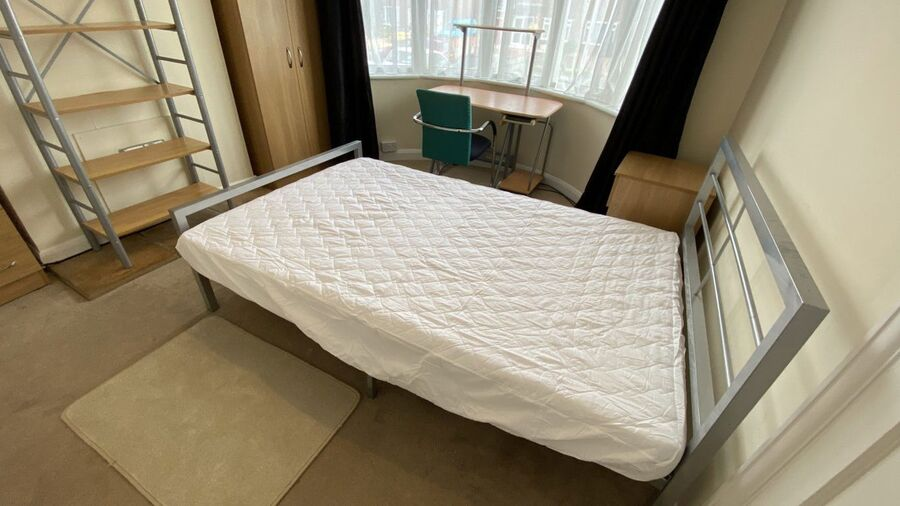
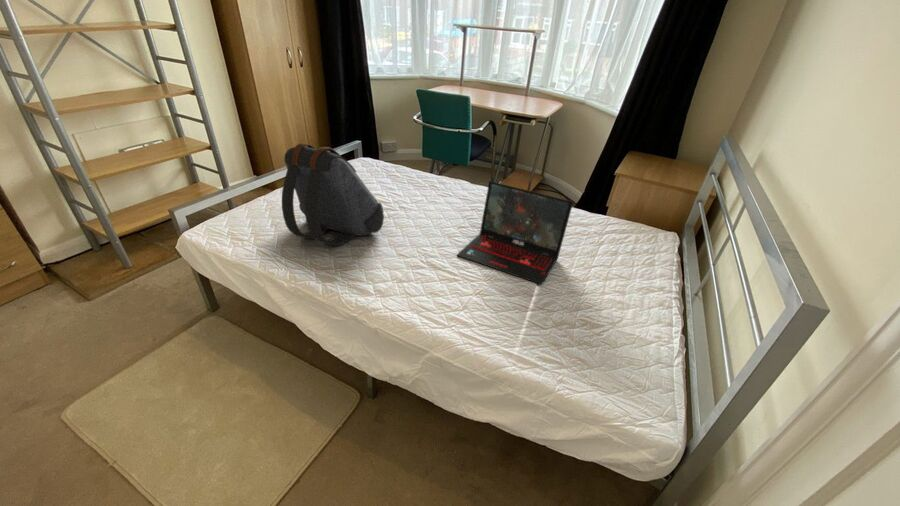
+ laptop (513, 230)
+ backpack (328, 190)
